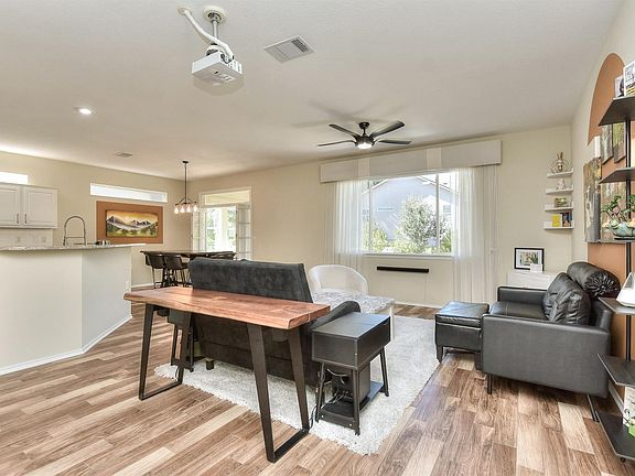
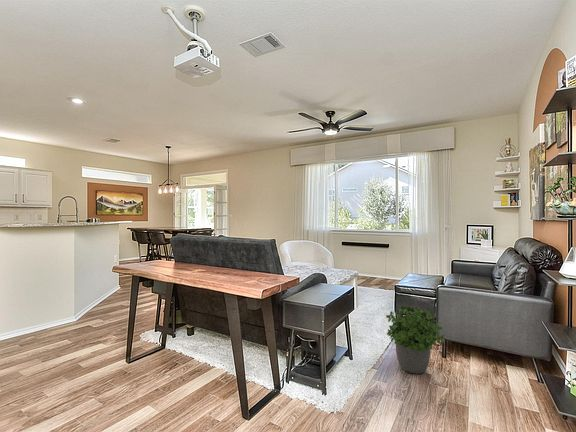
+ potted plant (414, 336)
